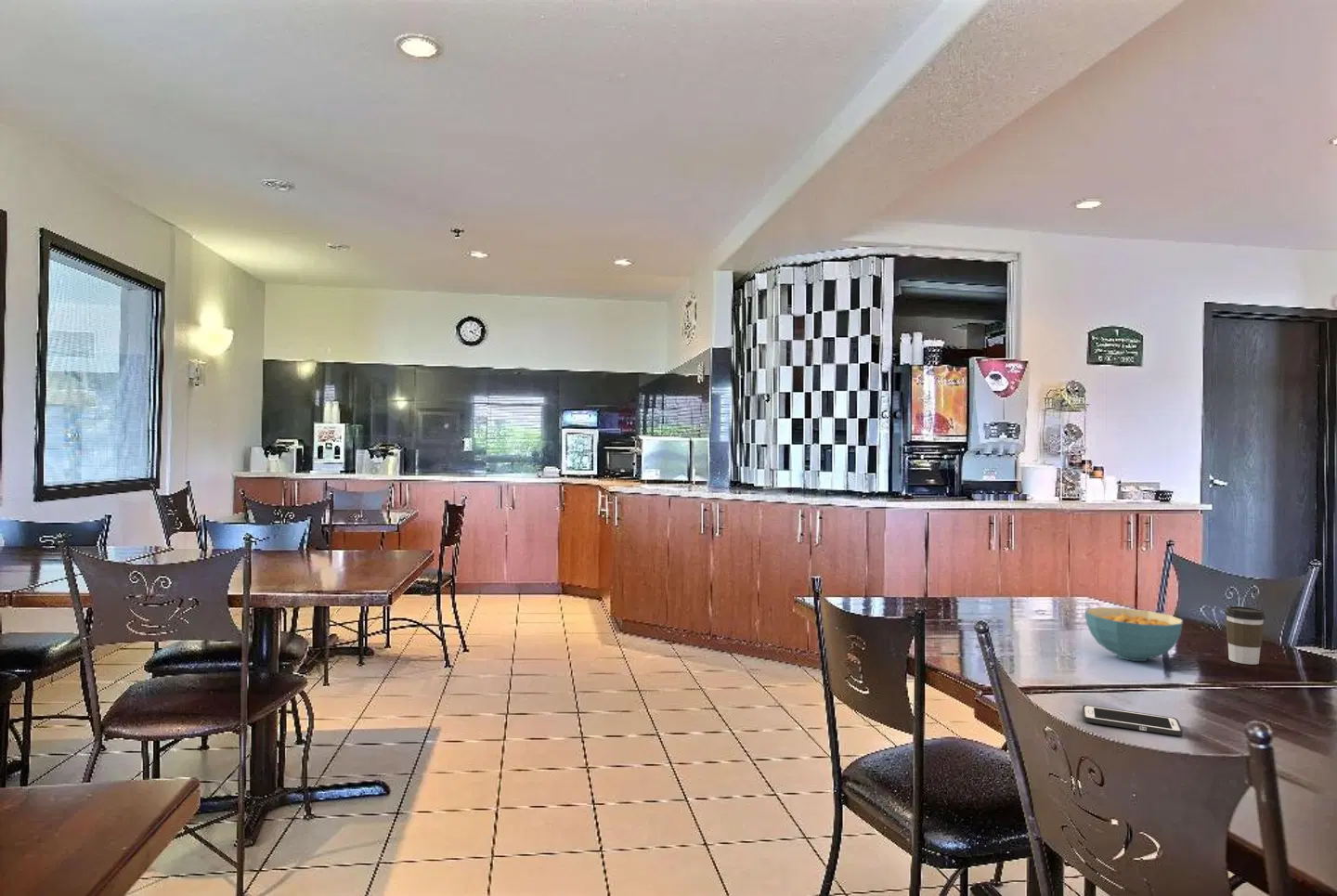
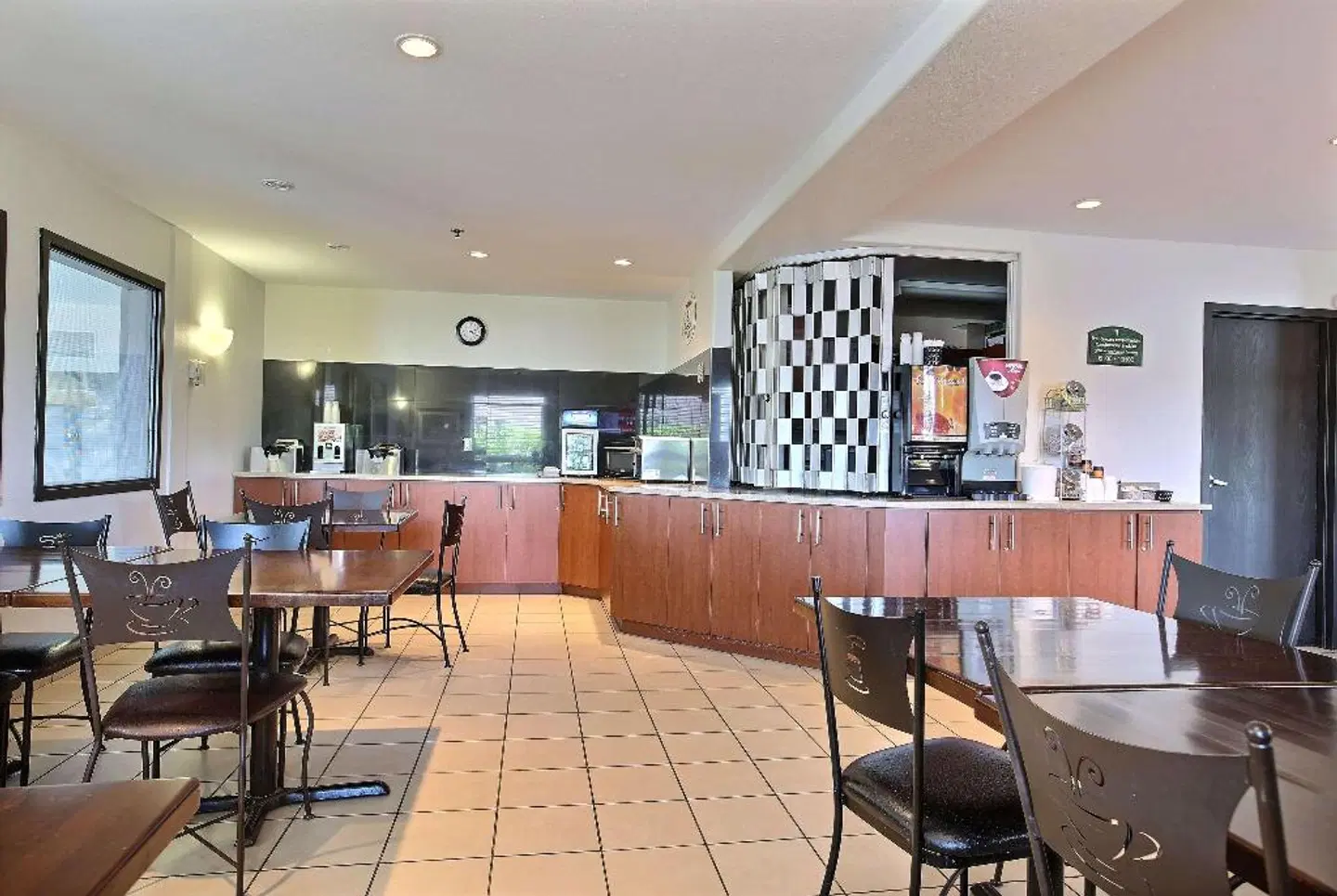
- cereal bowl (1133, 636)
- cell phone (1130, 720)
- coffee cup (1244, 635)
